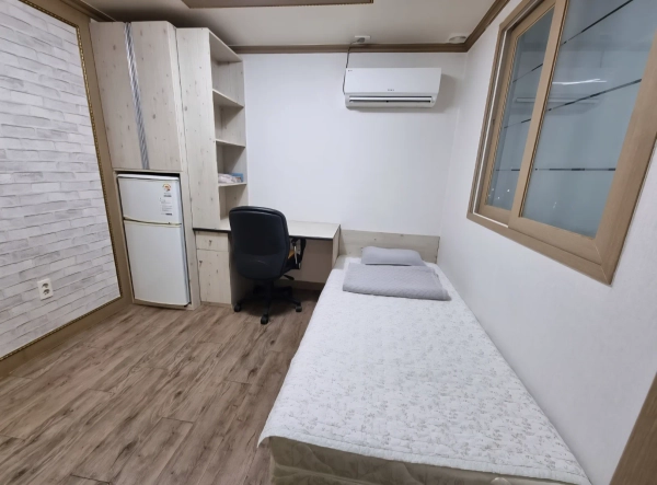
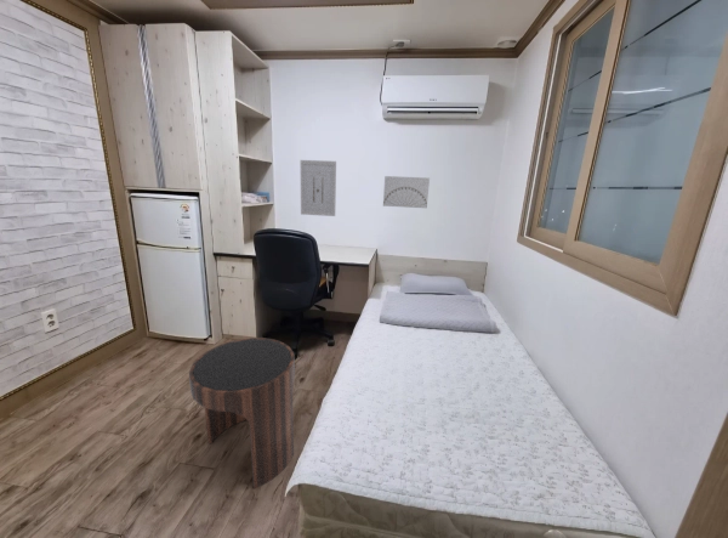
+ wall art (318, 188)
+ side table (248, 406)
+ wall art (405, 192)
